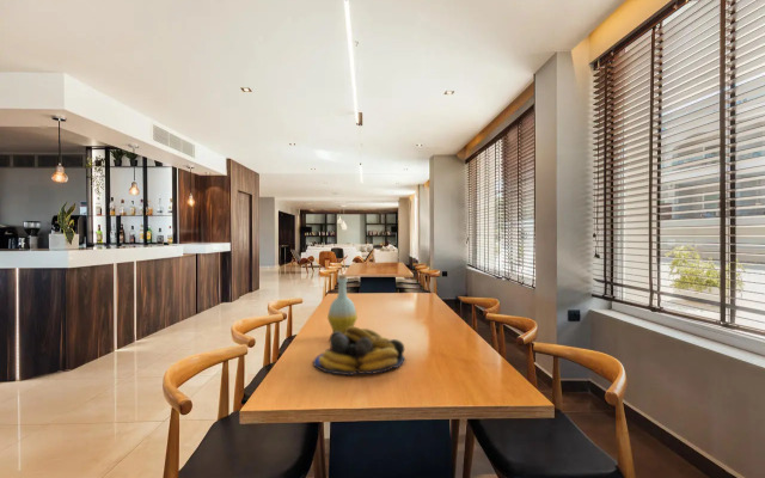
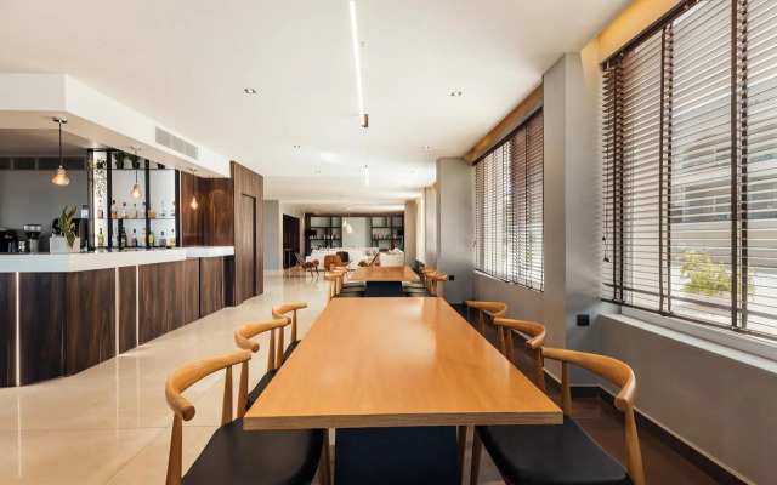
- fruit bowl (359, 344)
- bottle (342, 306)
